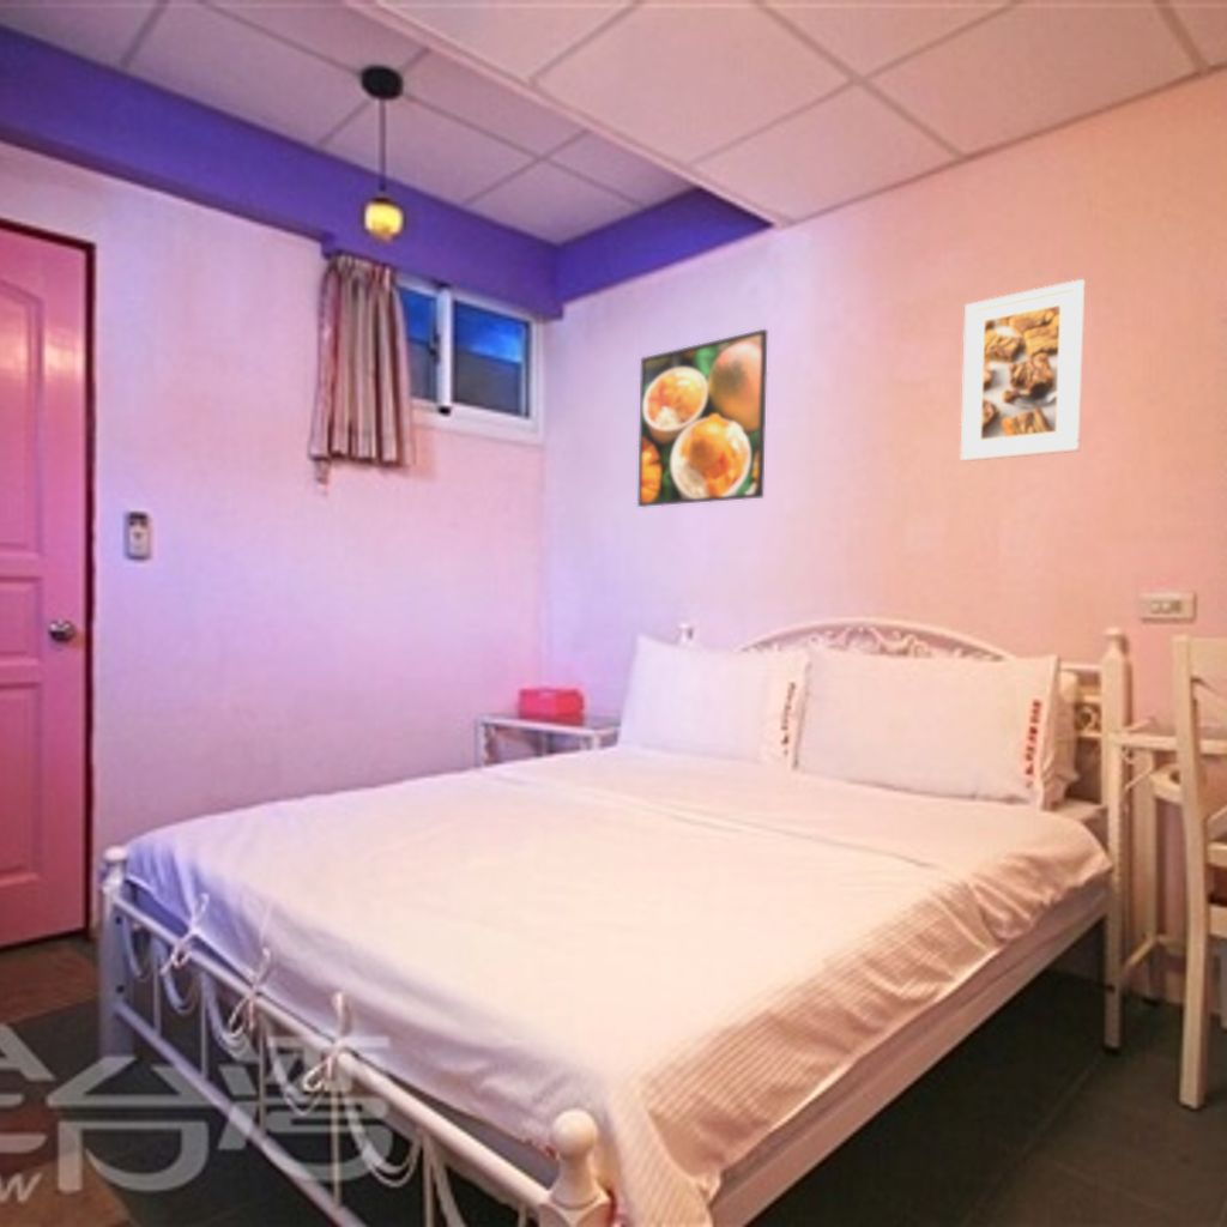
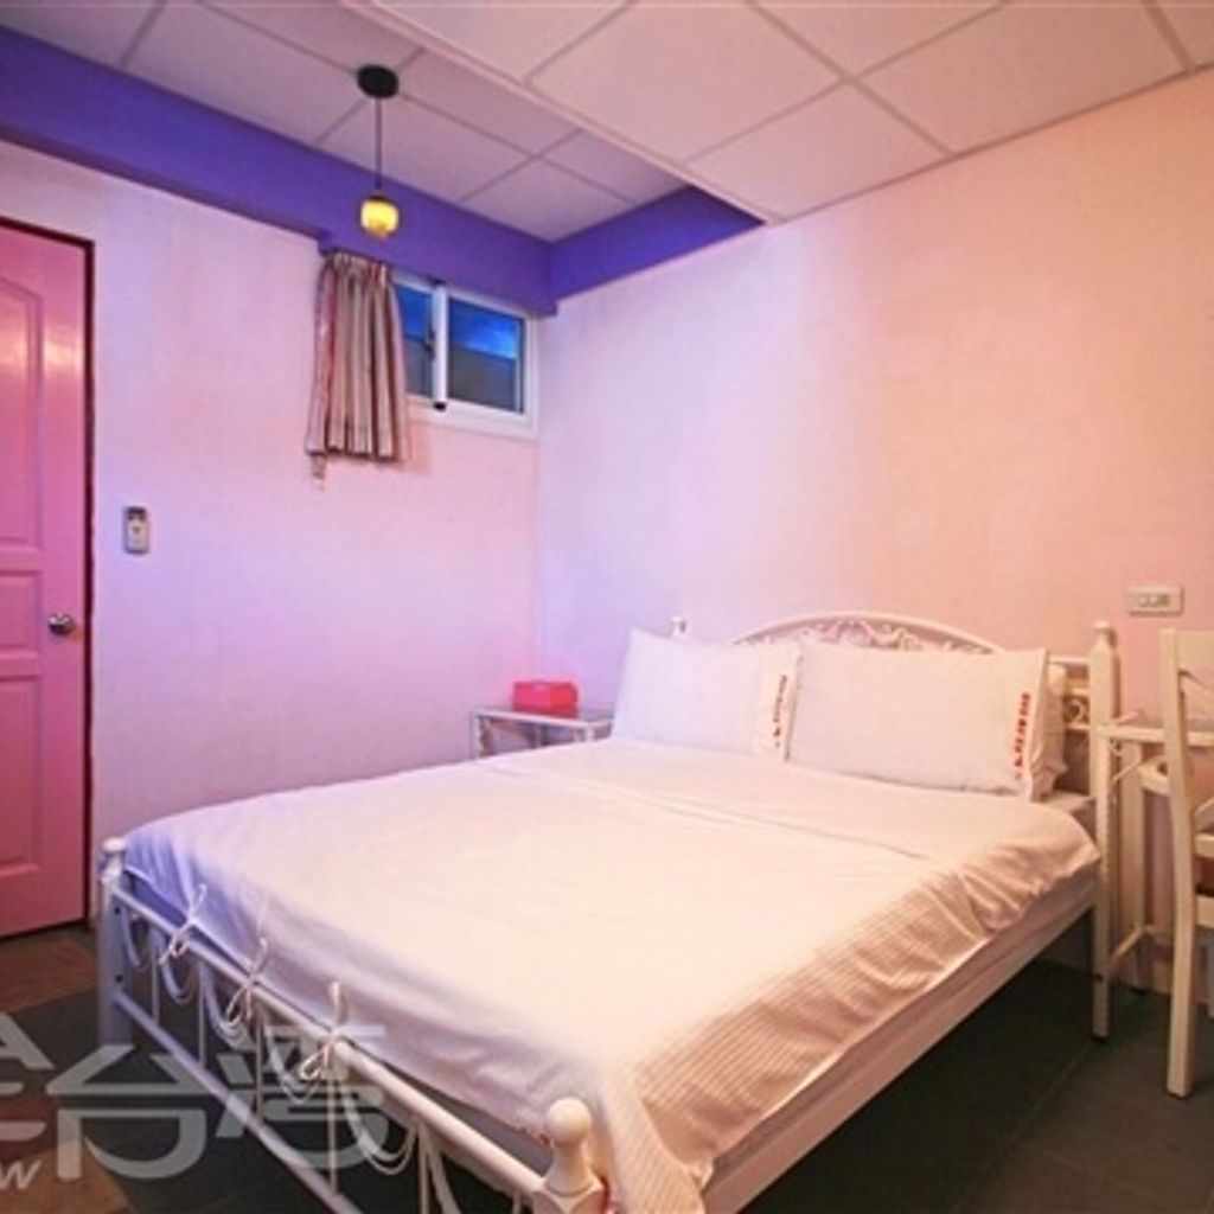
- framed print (1020, 374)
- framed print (697, 423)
